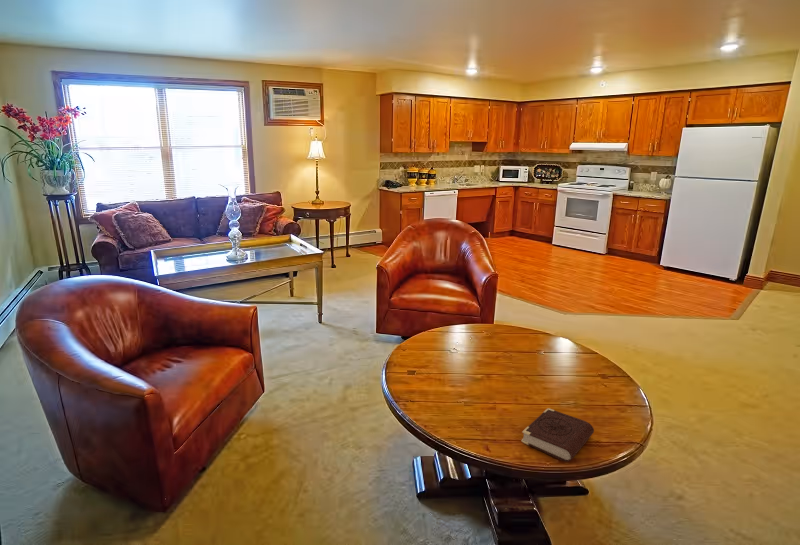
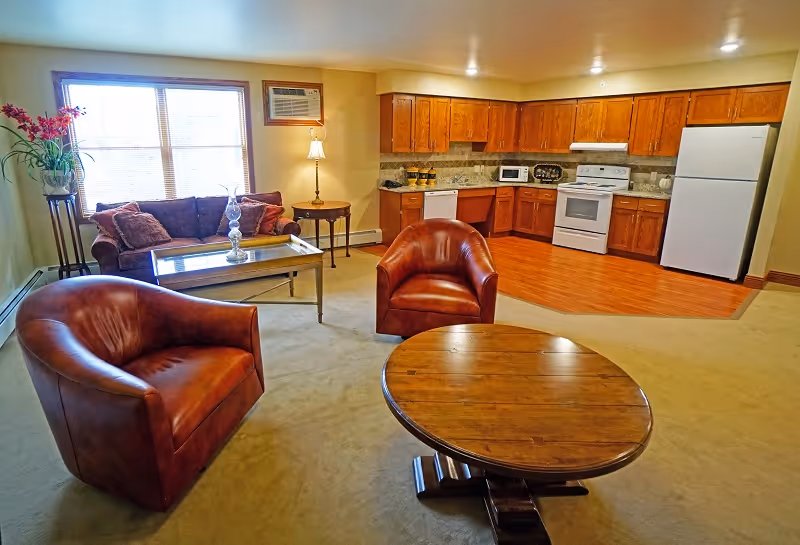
- book (558, 433)
